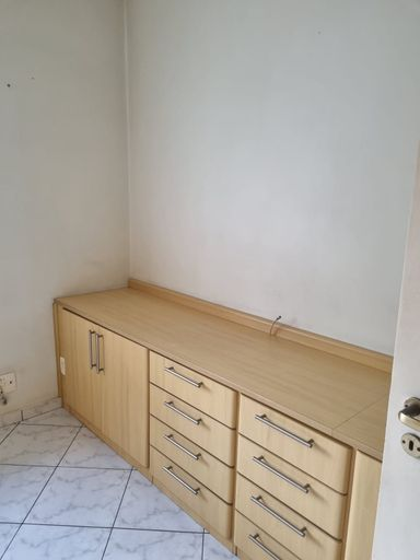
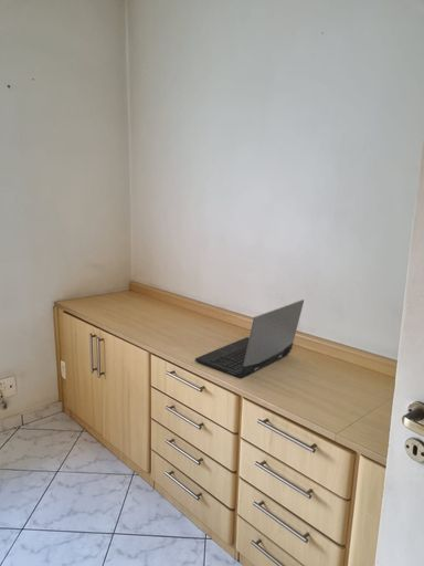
+ laptop computer (251, 331)
